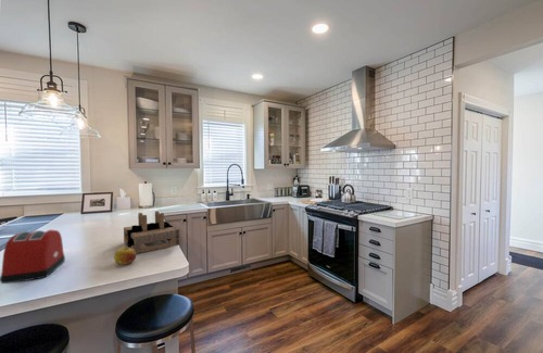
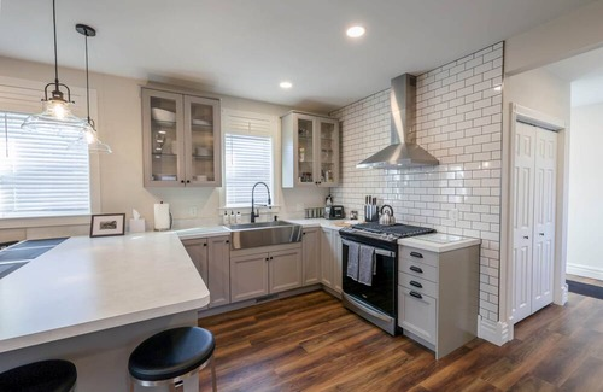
- fruit (125, 255)
- toaster (37, 250)
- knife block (151, 228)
